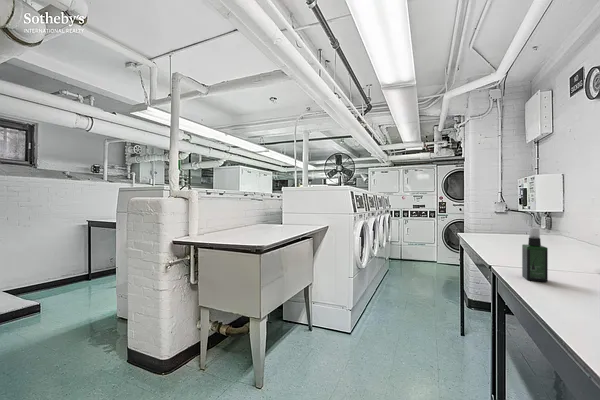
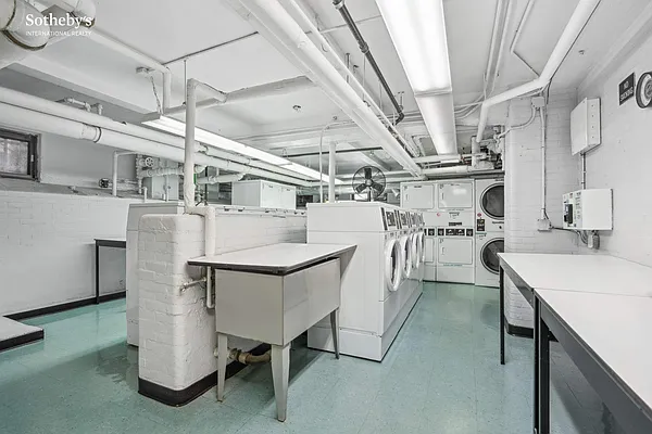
- spray bottle (534, 253)
